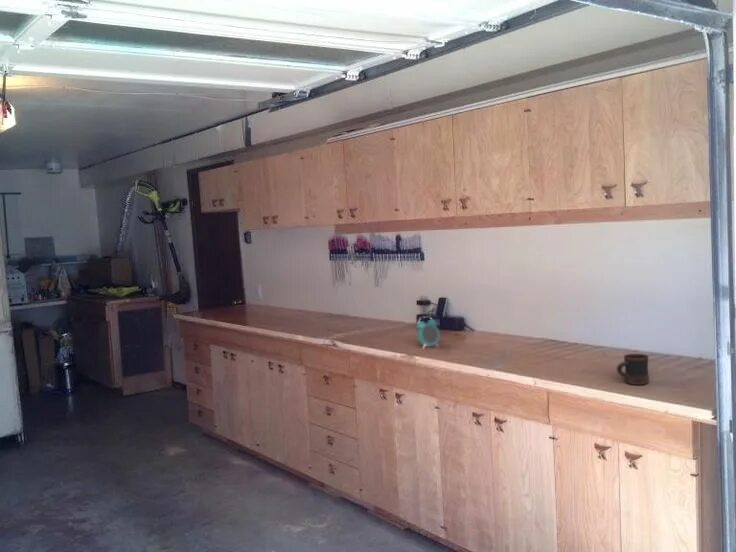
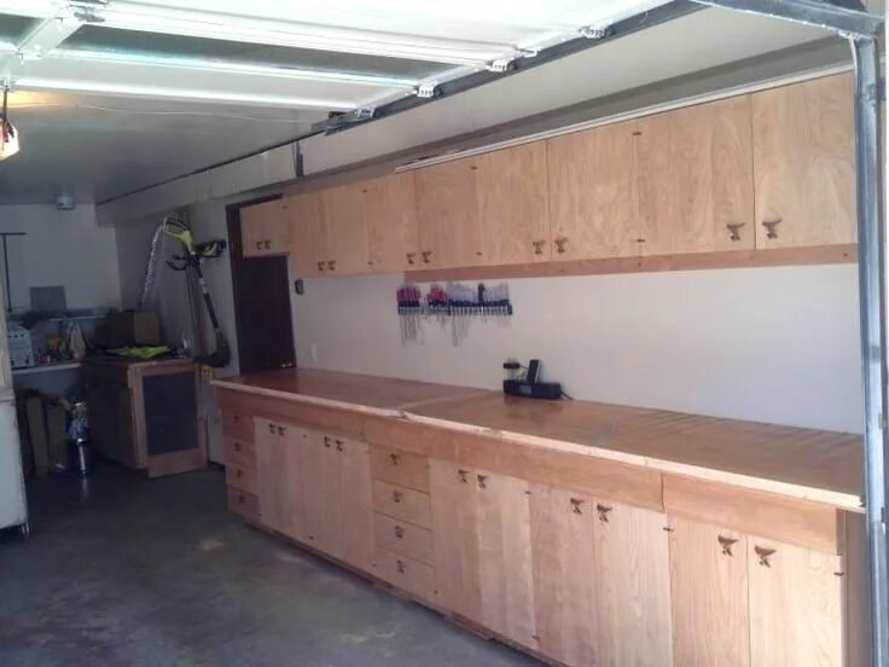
- alarm clock (427, 332)
- mug (632, 369)
